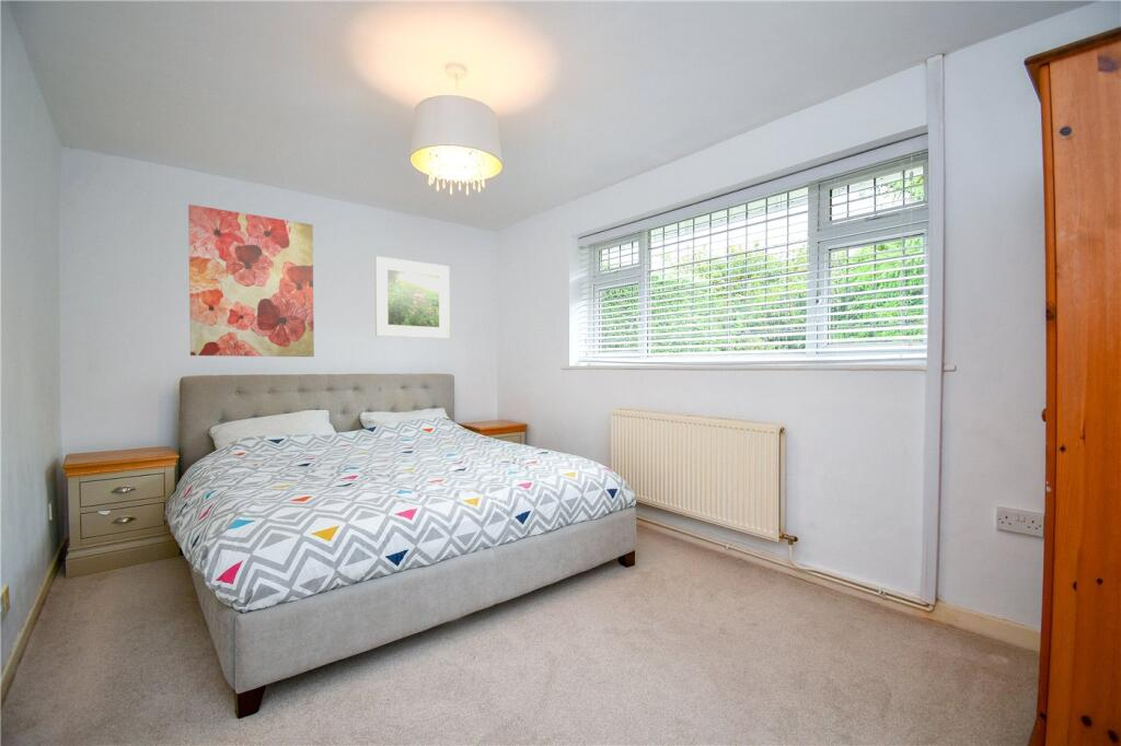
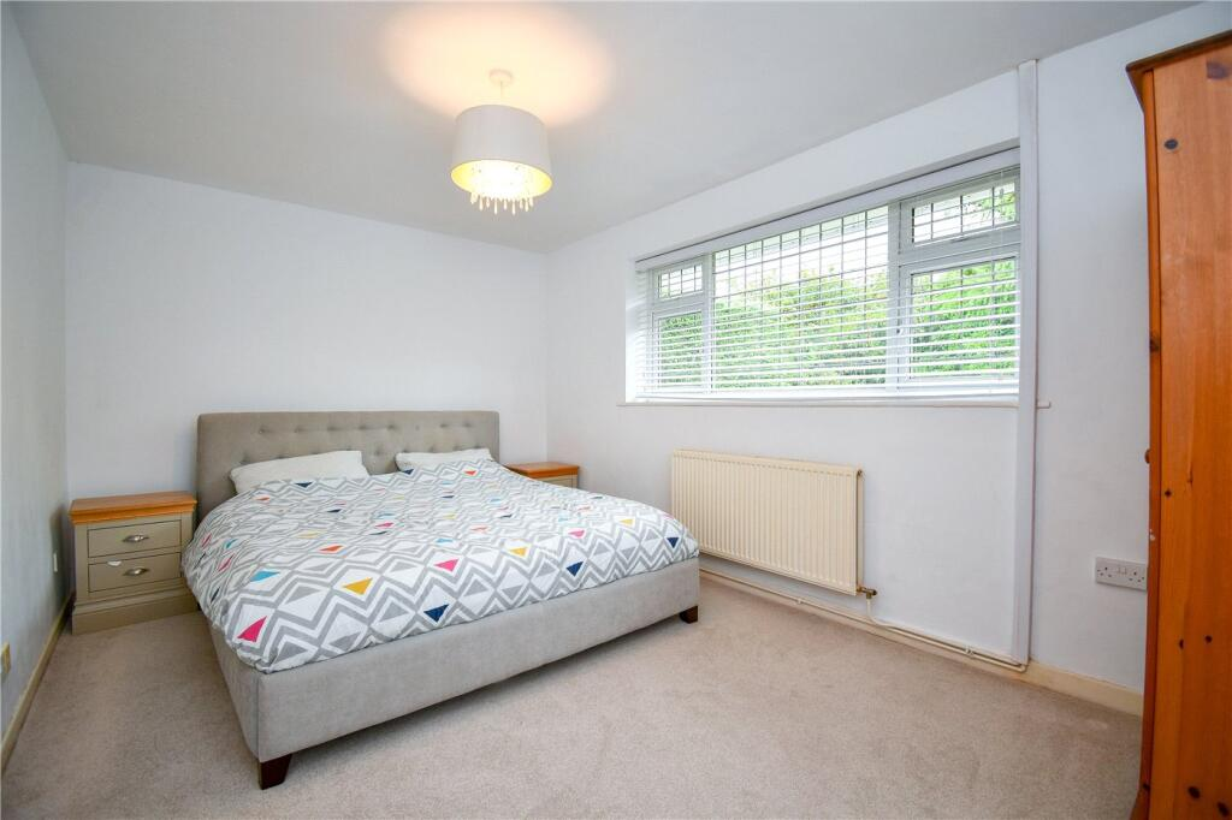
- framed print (414, 299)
- wall art (255, 285)
